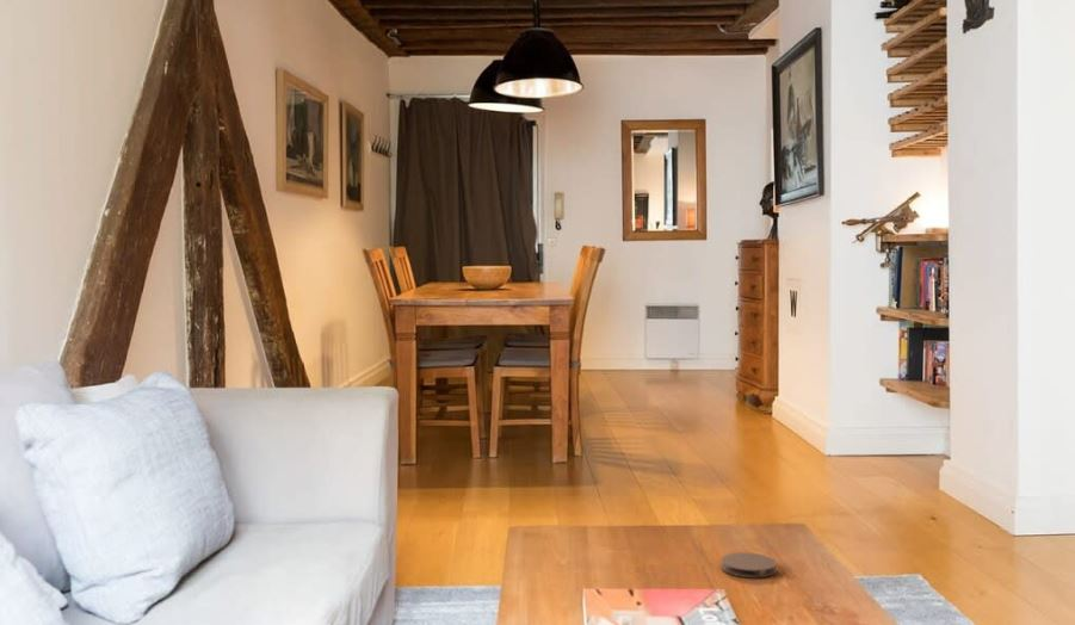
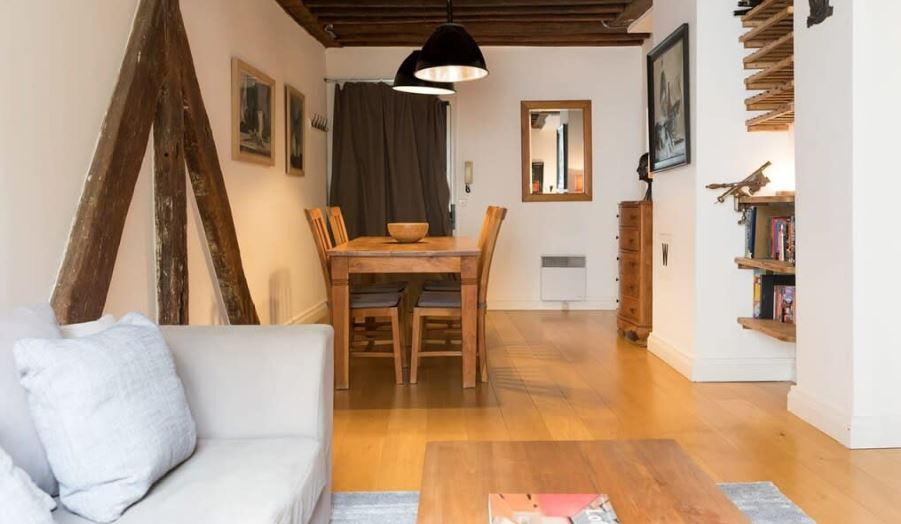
- coaster (748, 564)
